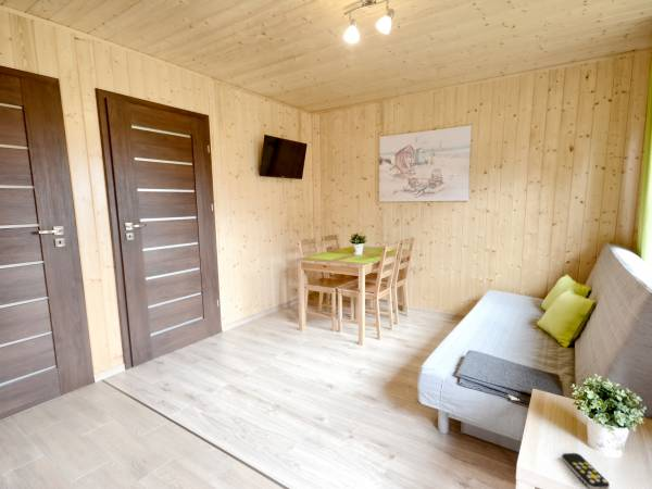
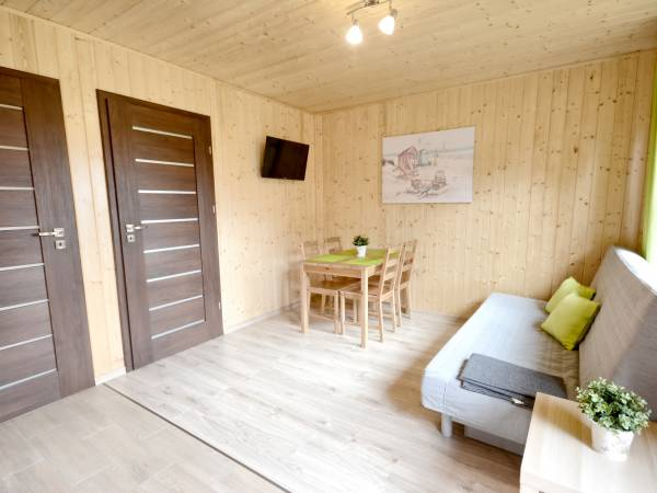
- remote control (584, 469)
